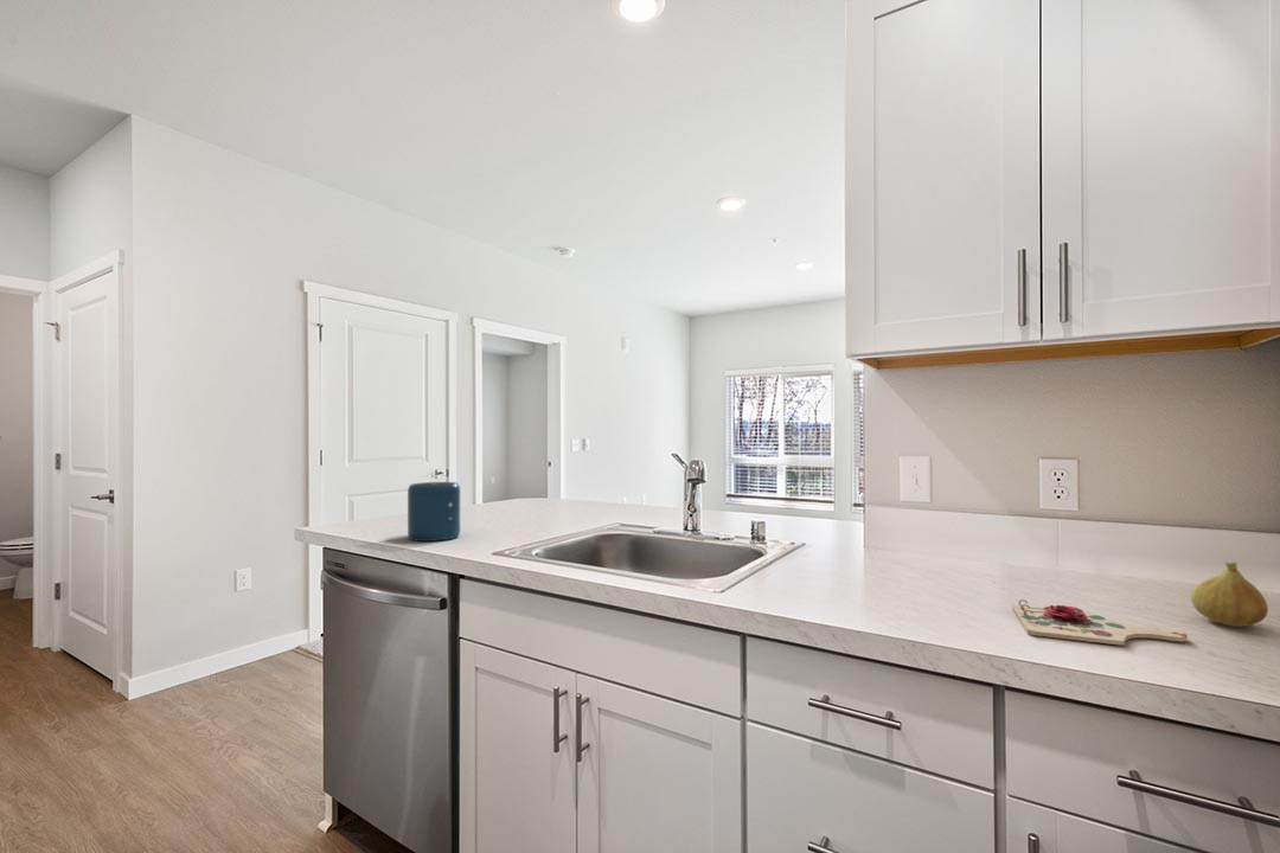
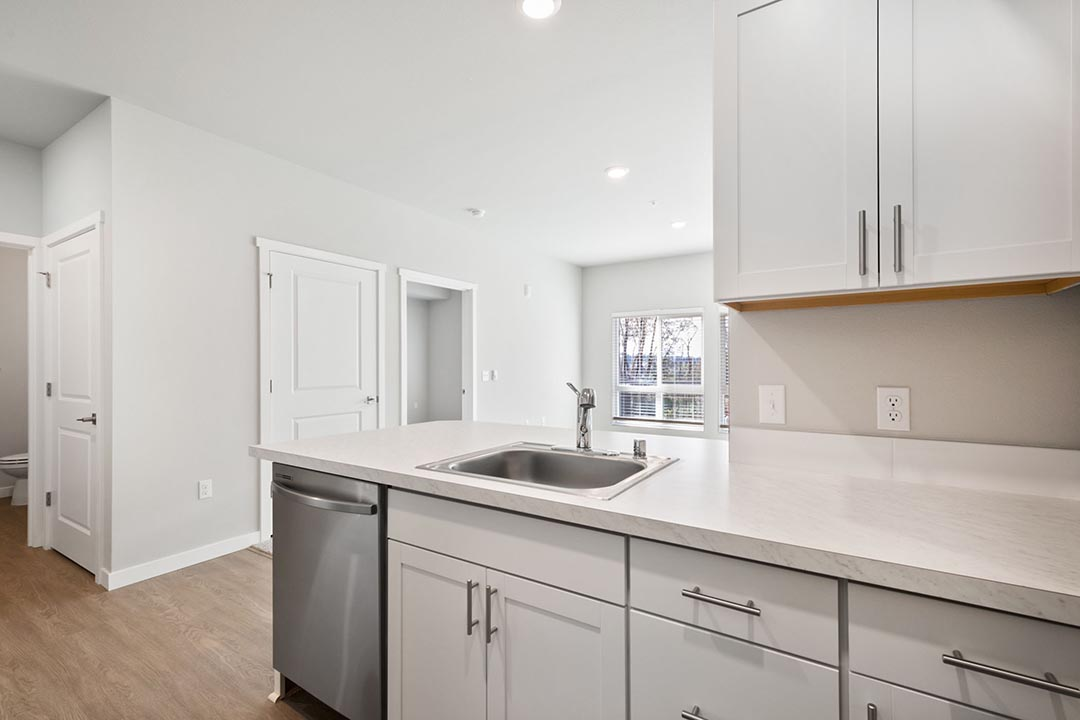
- cutting board (1099, 621)
- speaker (434, 509)
- fruit (1228, 591)
